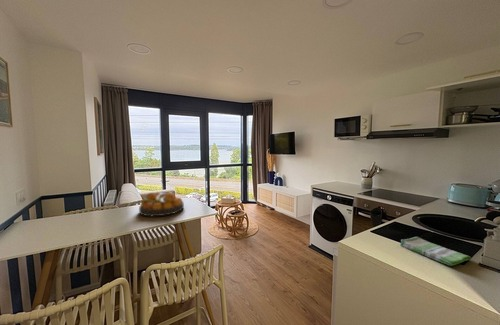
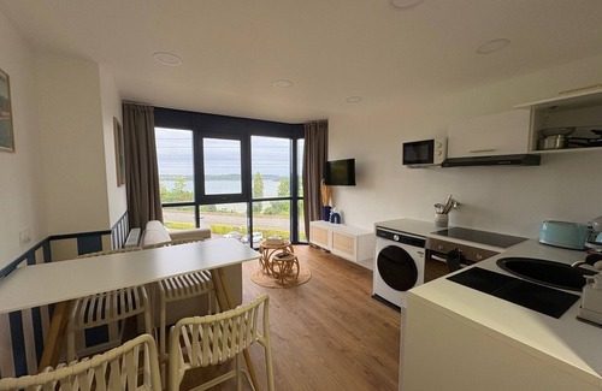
- dish towel (432, 248)
- fruit bowl (162, 201)
